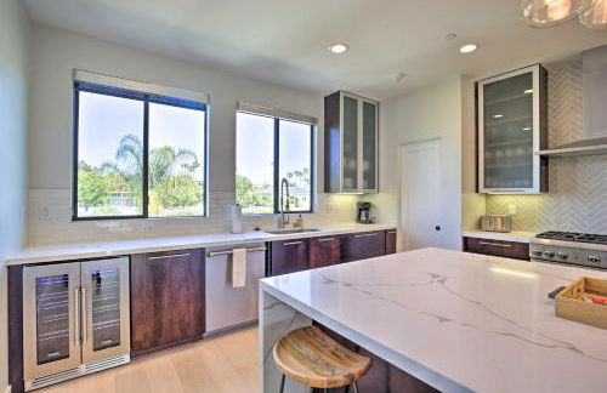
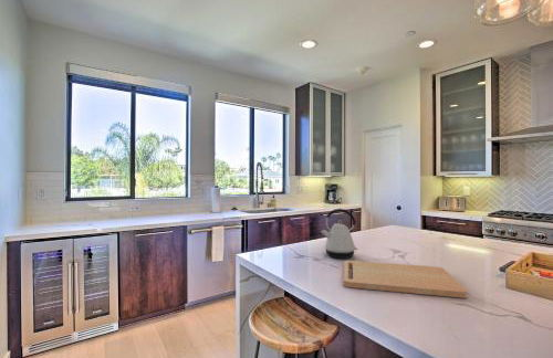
+ kettle (338, 232)
+ cutting board (396, 275)
